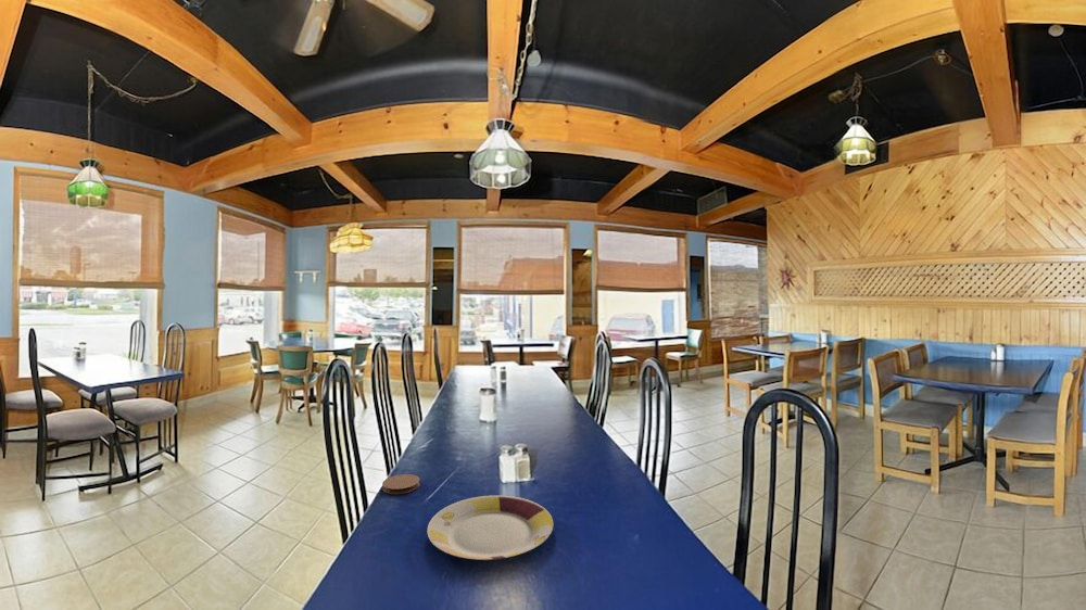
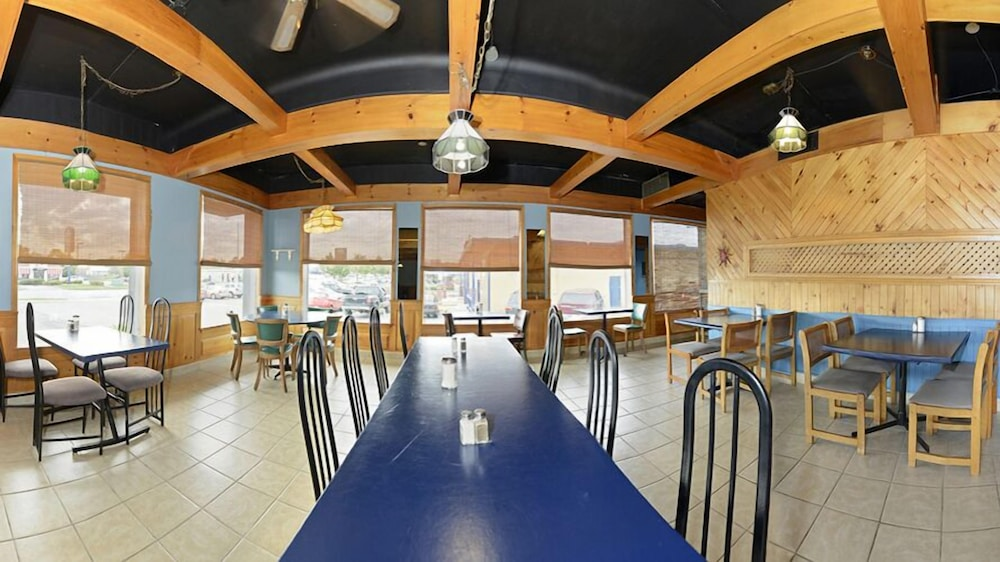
- plate (491, 528)
- coaster (401, 483)
